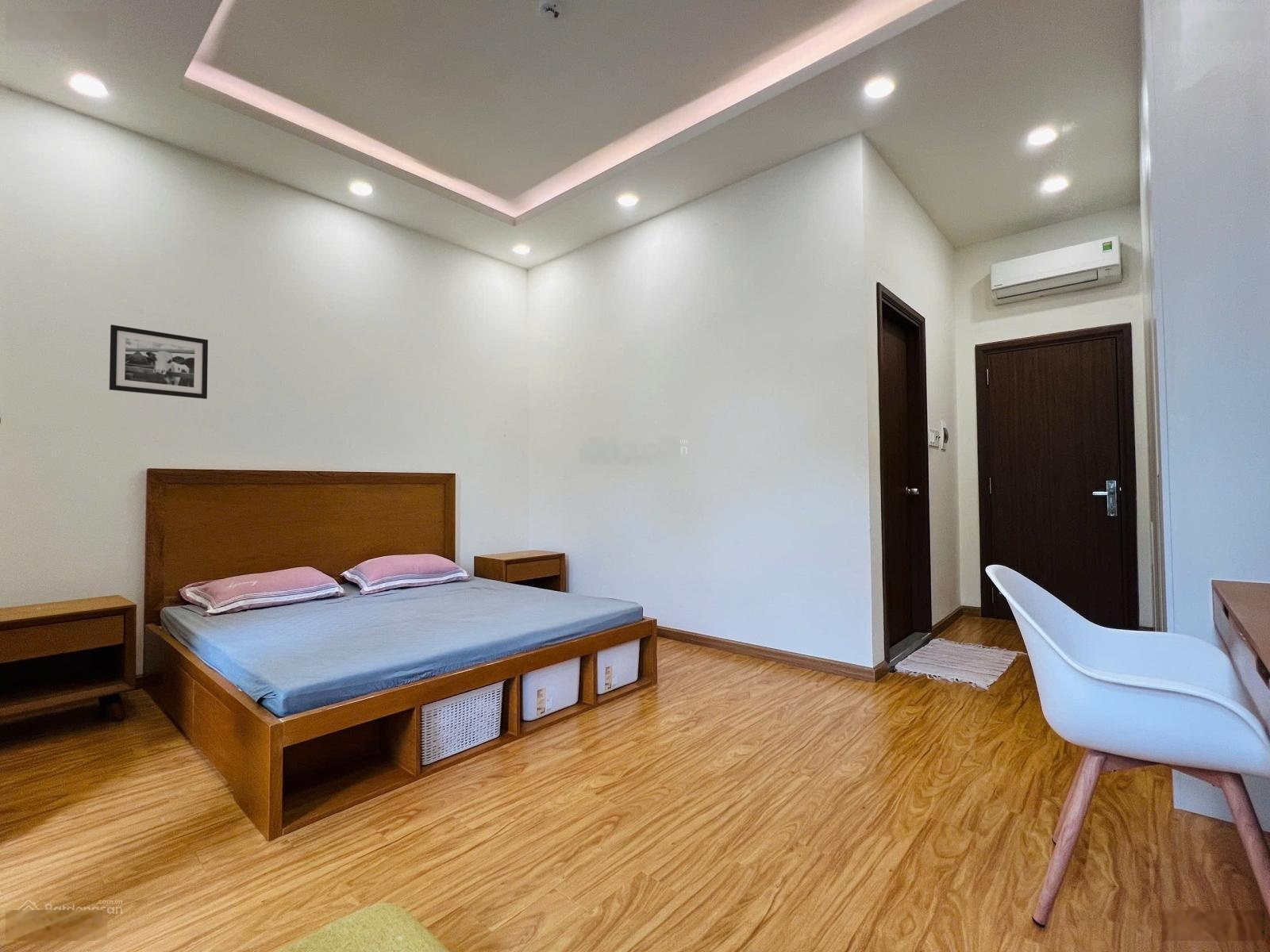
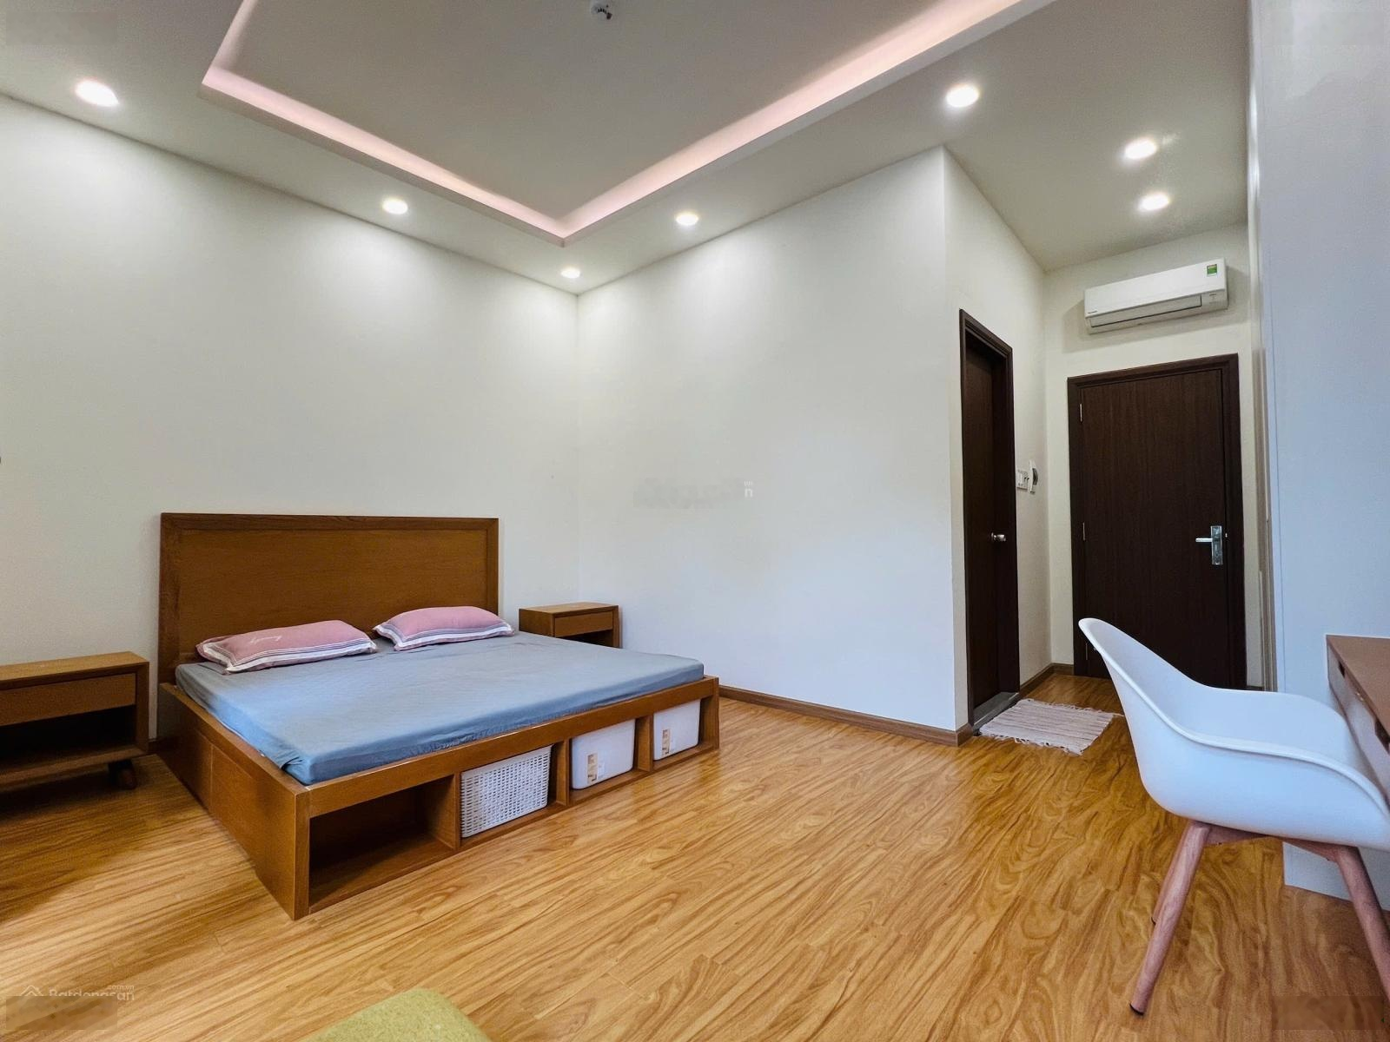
- picture frame (160, 363)
